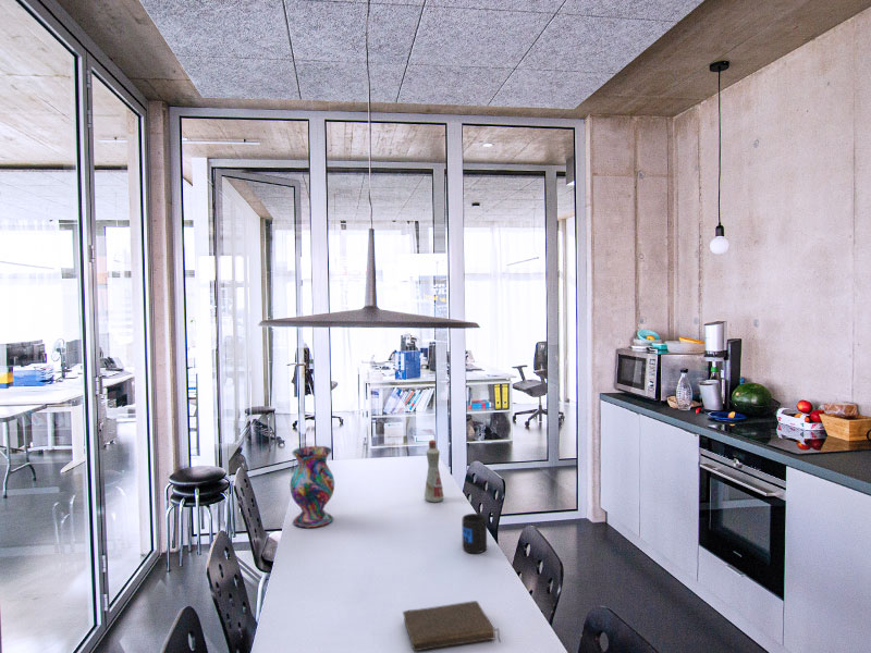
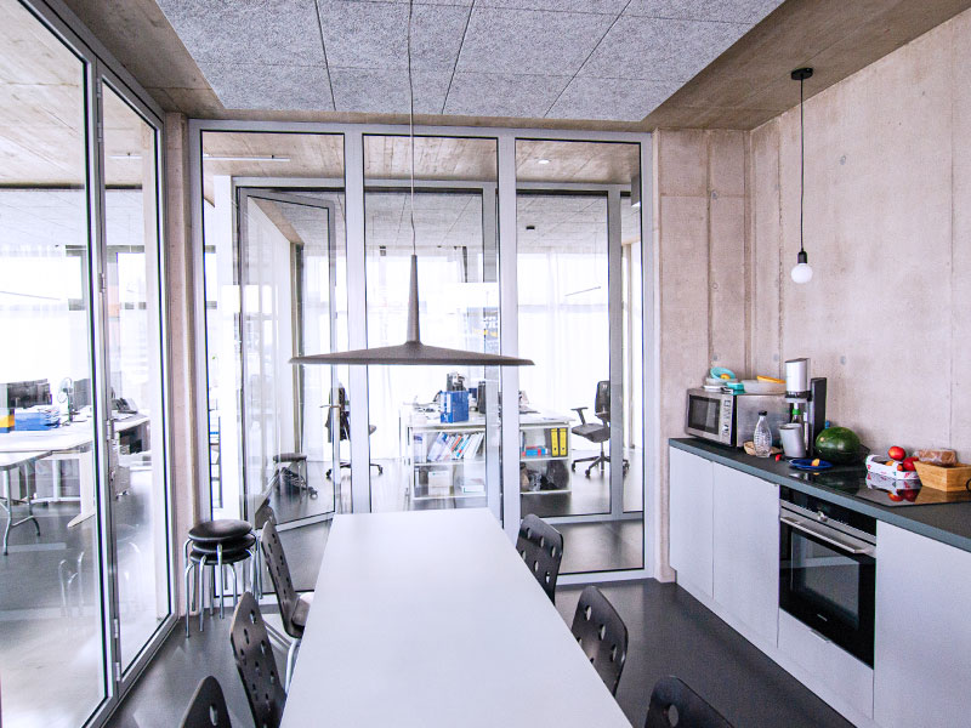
- vase (312, 485)
- mug (476, 534)
- bottle (433, 469)
- book (451, 629)
